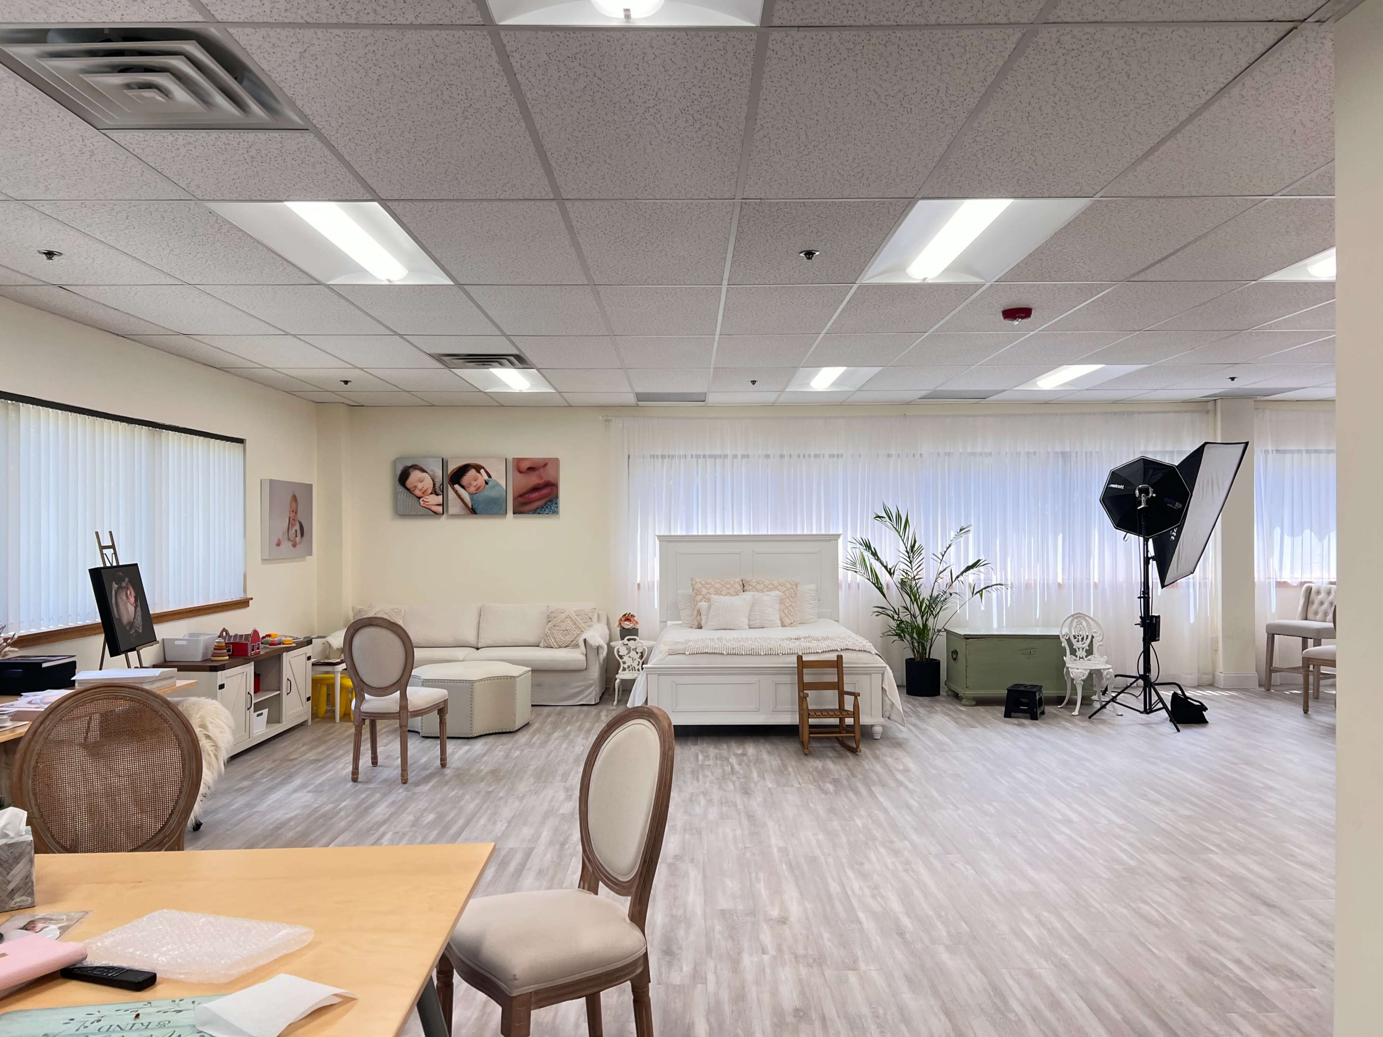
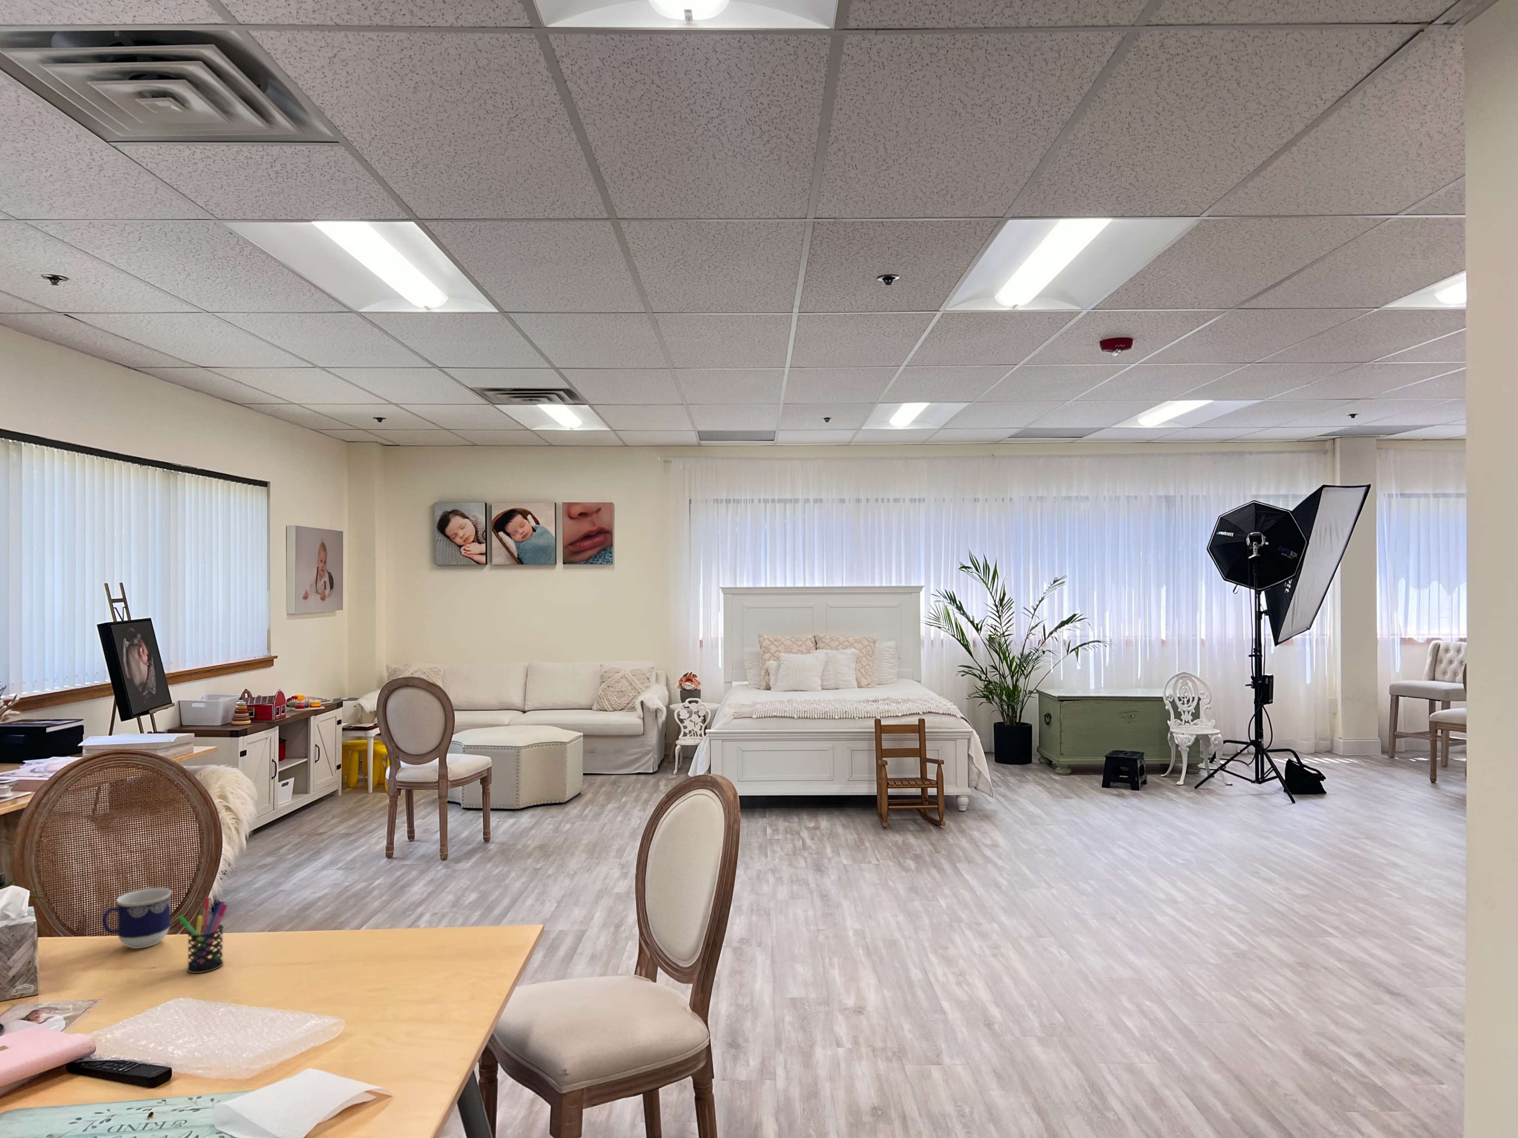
+ pen holder (201, 934)
+ cup (136, 922)
